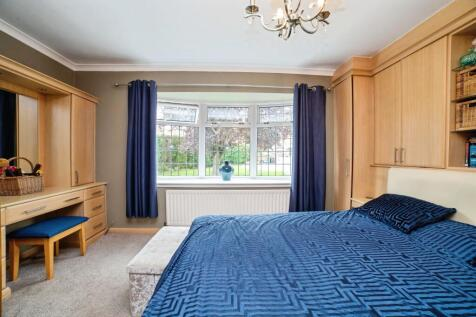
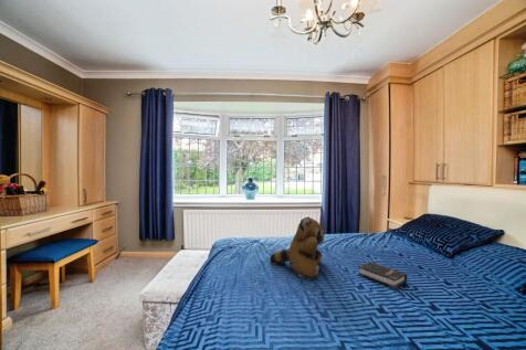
+ teddy bear (295, 242)
+ hardback book (381, 273)
